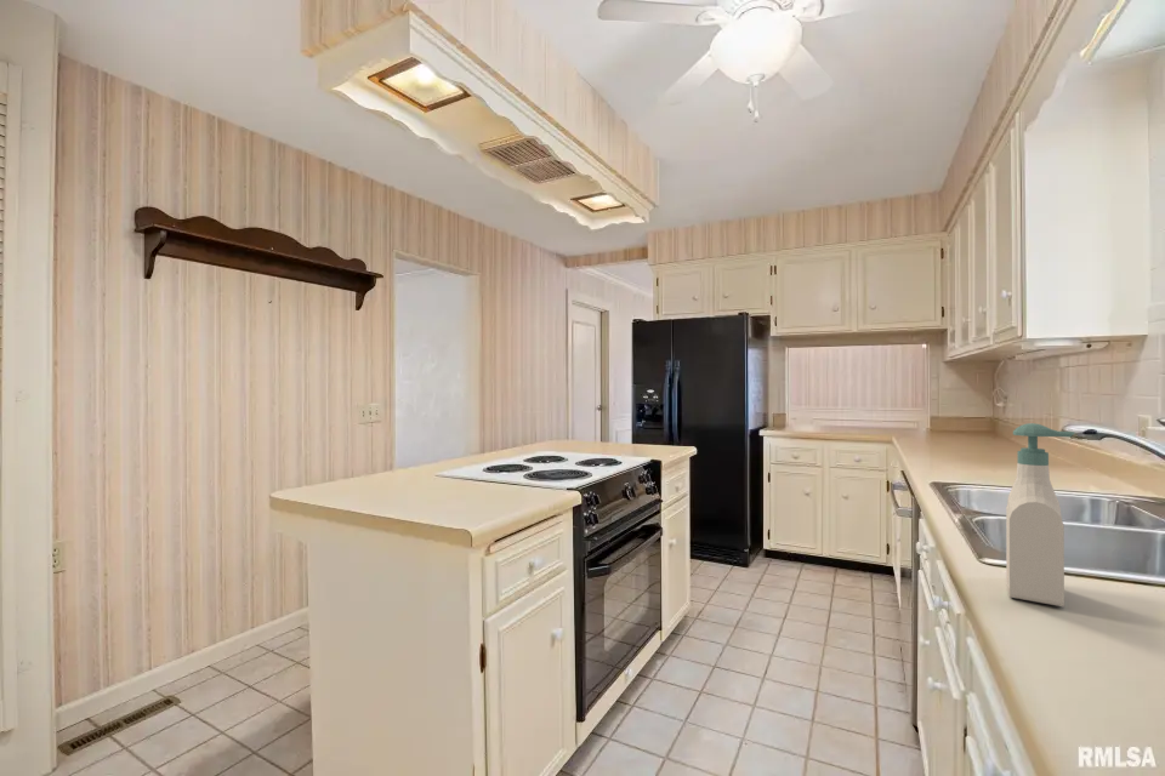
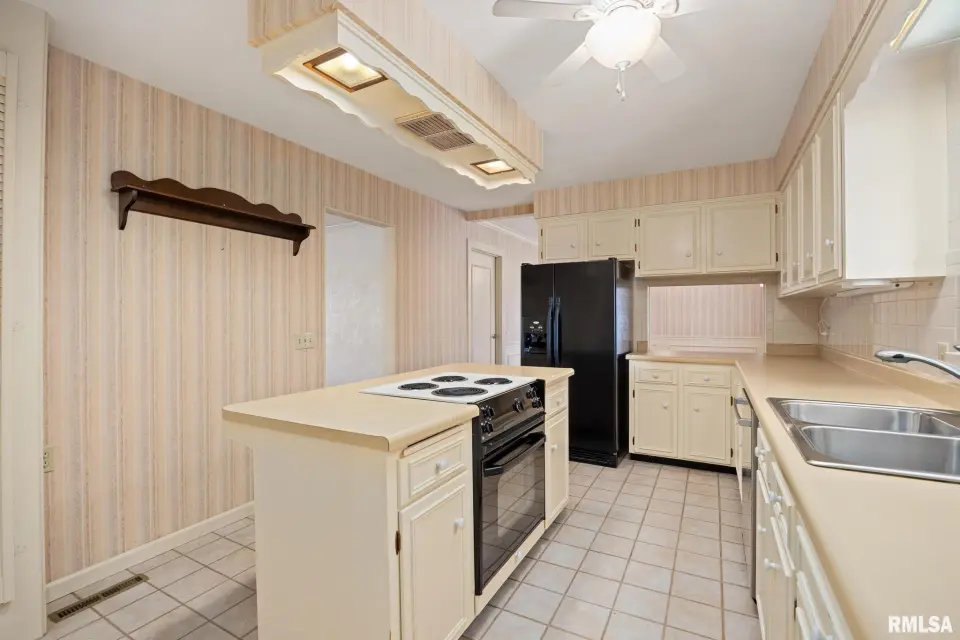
- soap bottle (1040, 508)
